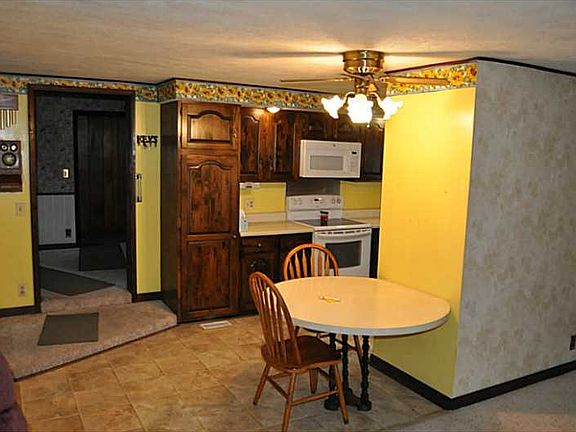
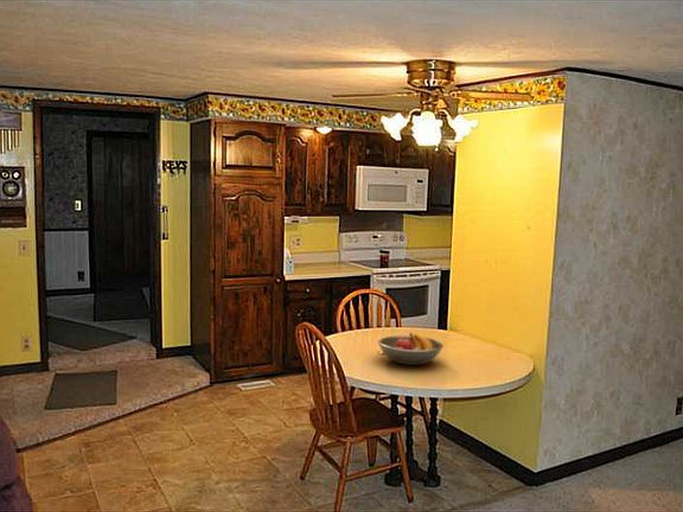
+ fruit bowl (409, 348)
